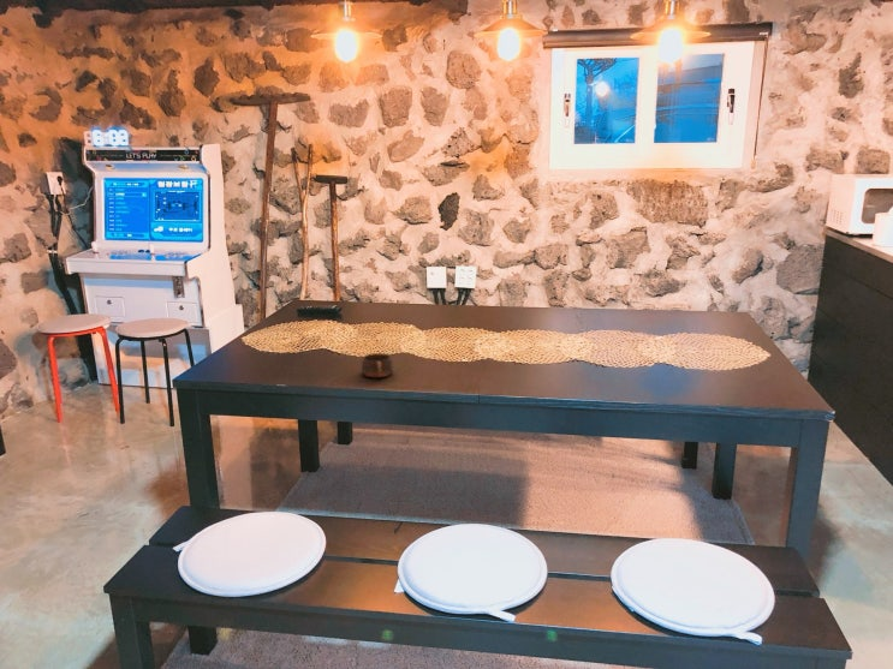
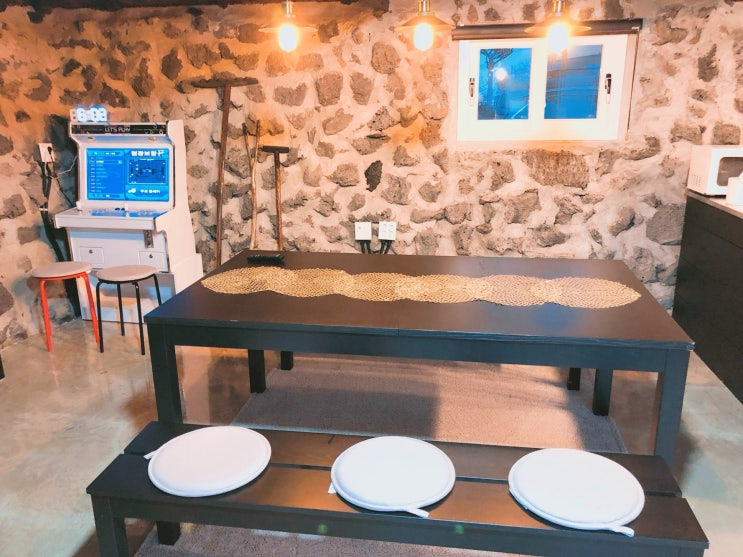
- cup (376, 366)
